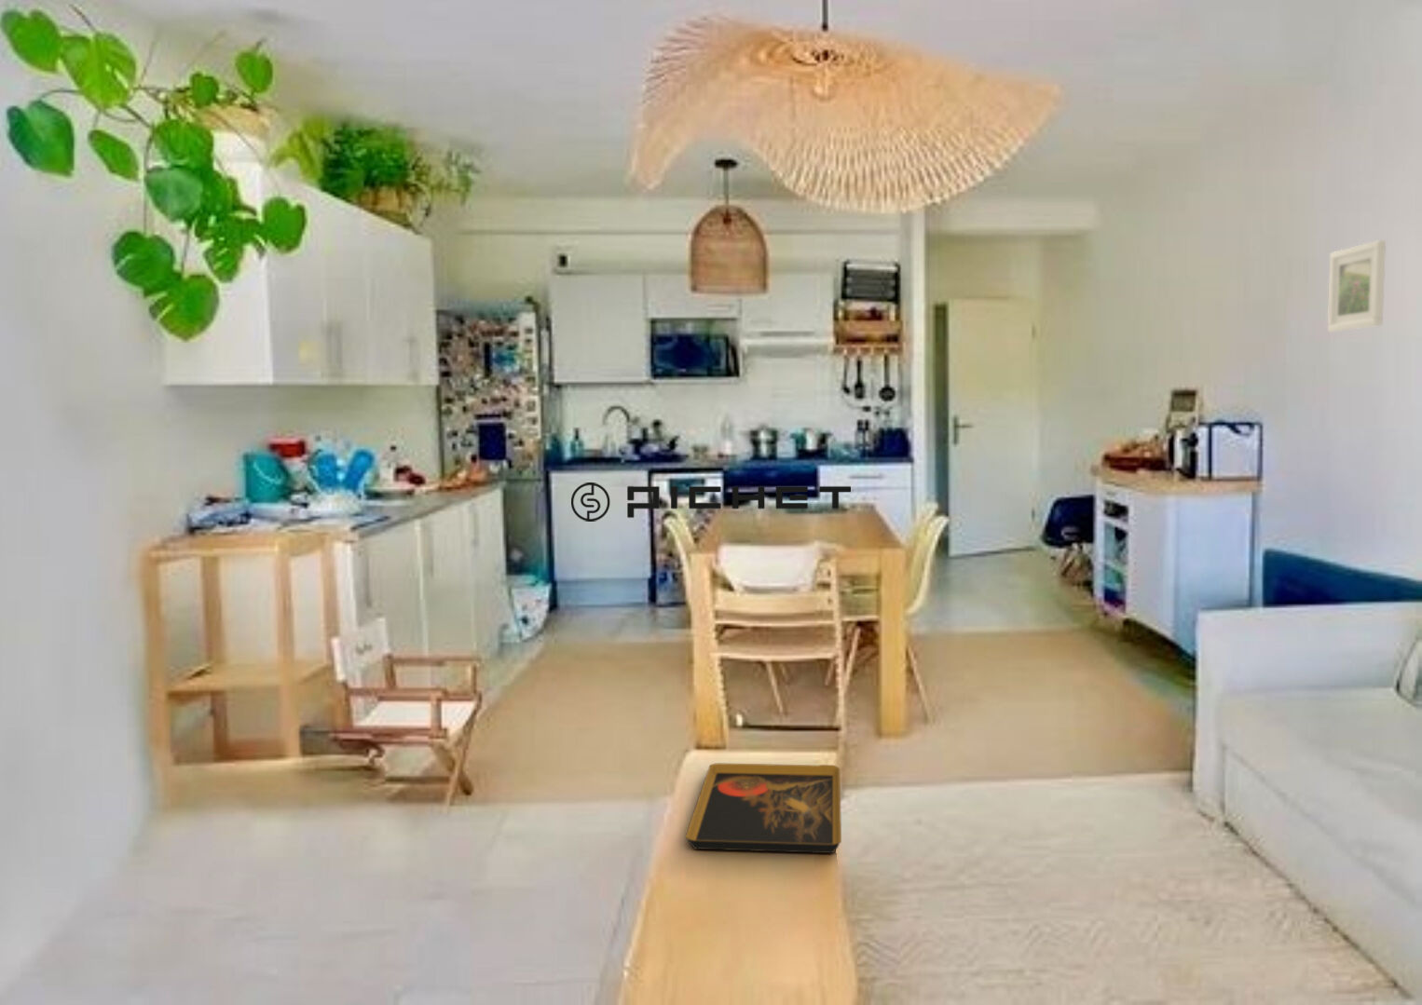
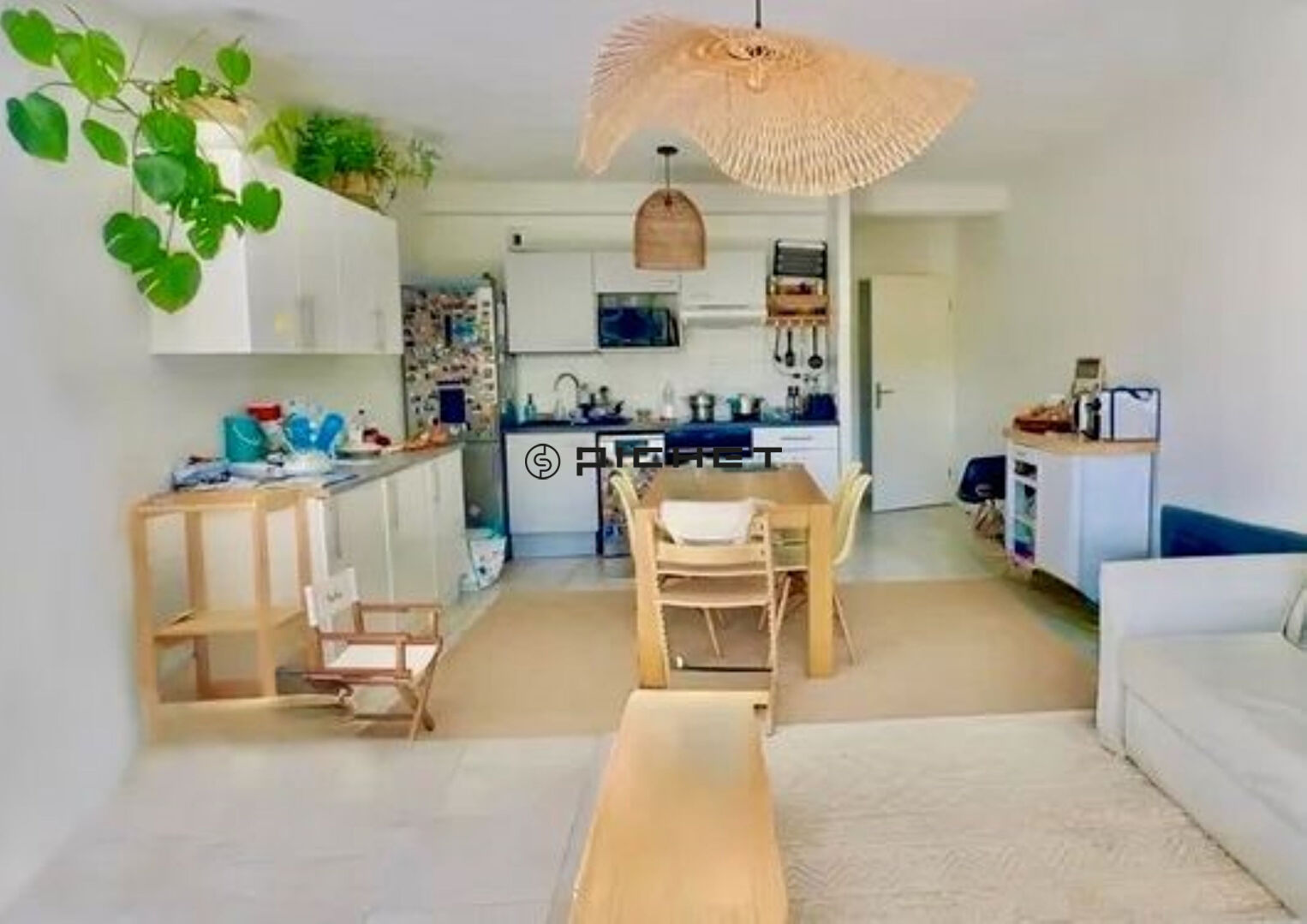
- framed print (1355, 287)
- decorative tray (769, 805)
